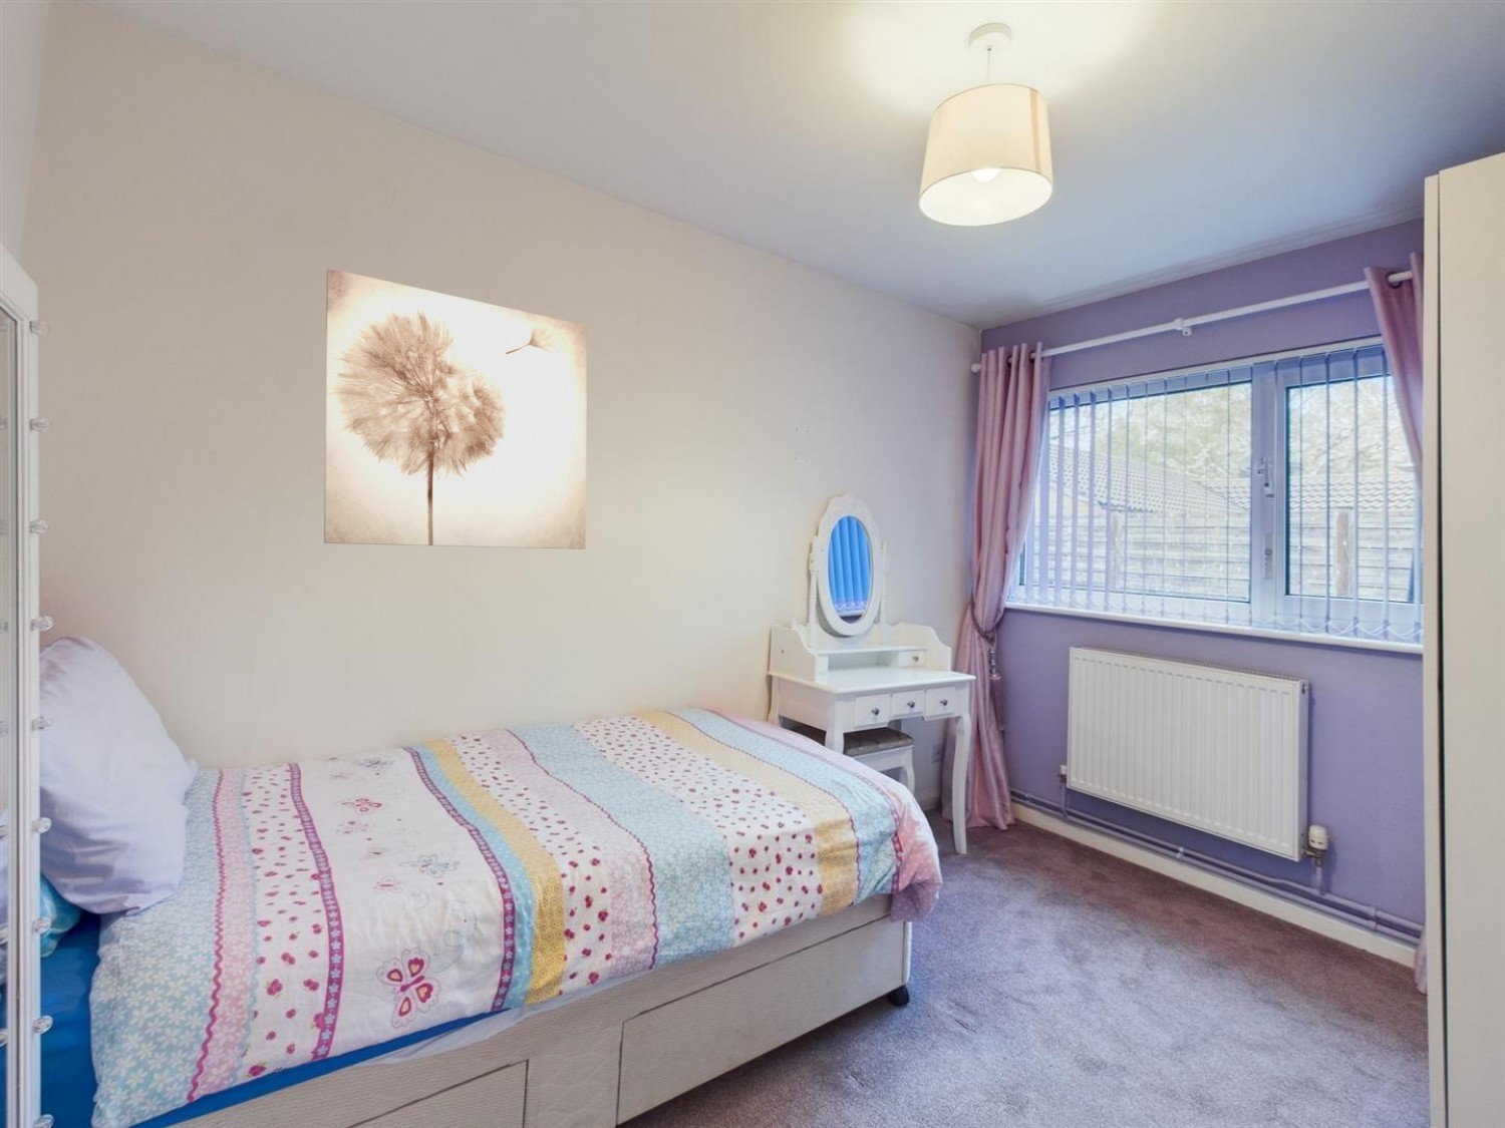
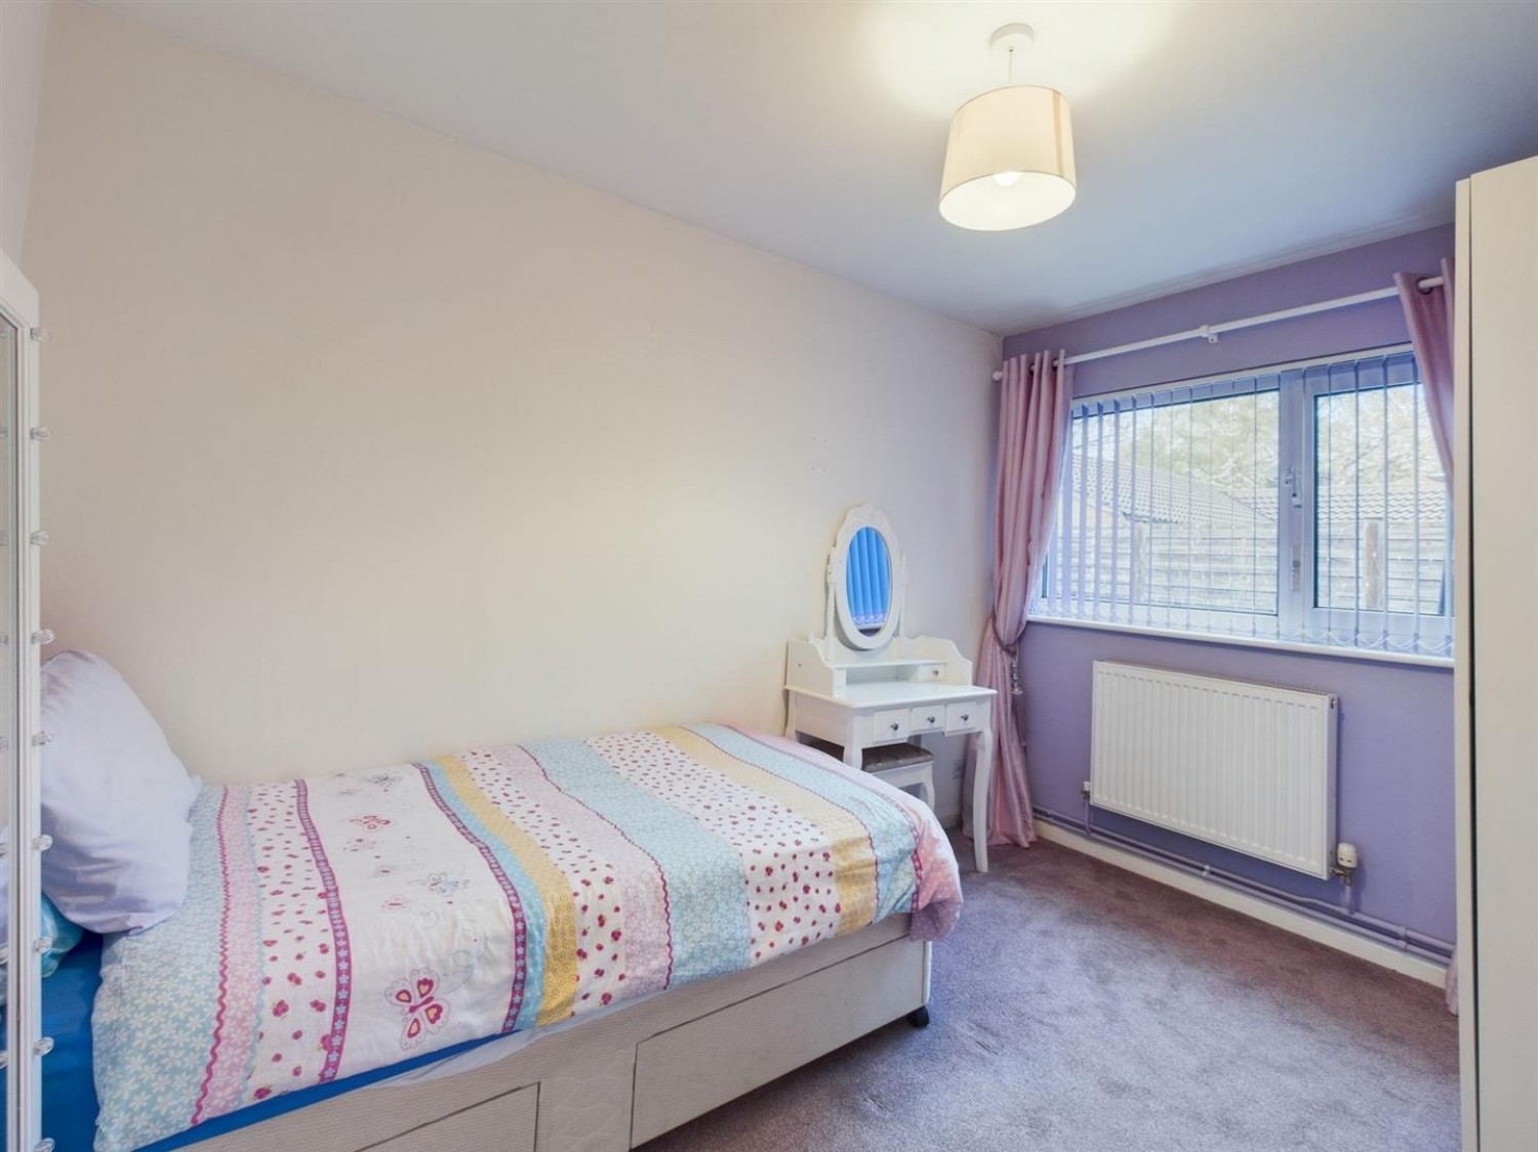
- wall art (468, 423)
